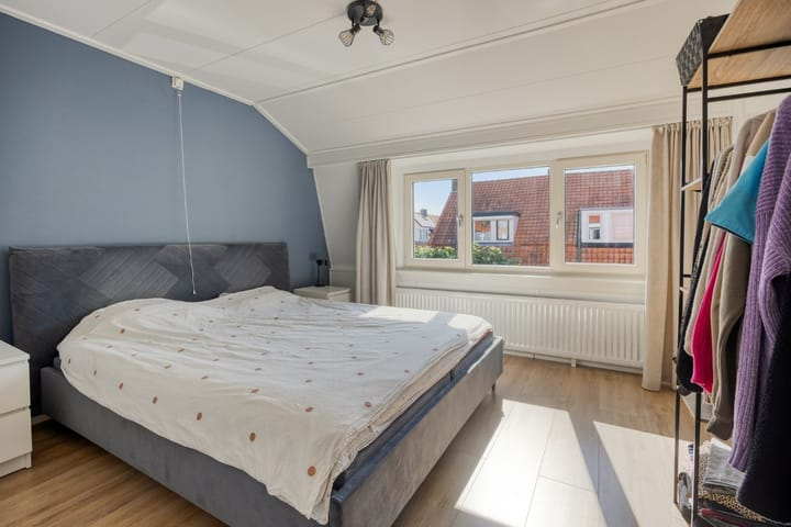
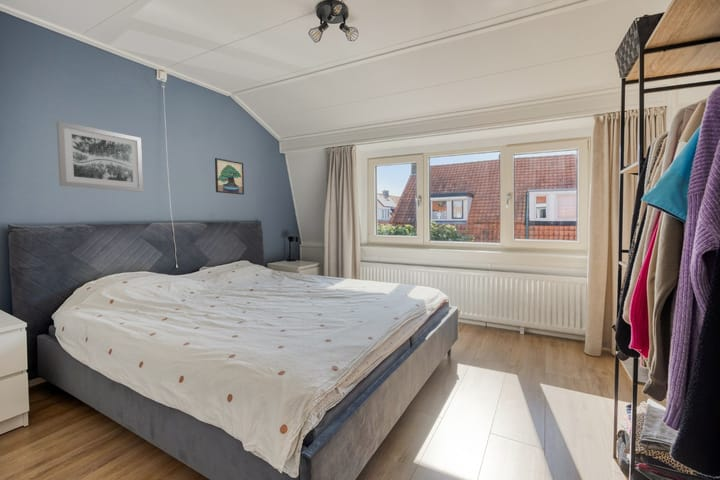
+ wall art (103, 159)
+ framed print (230, 177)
